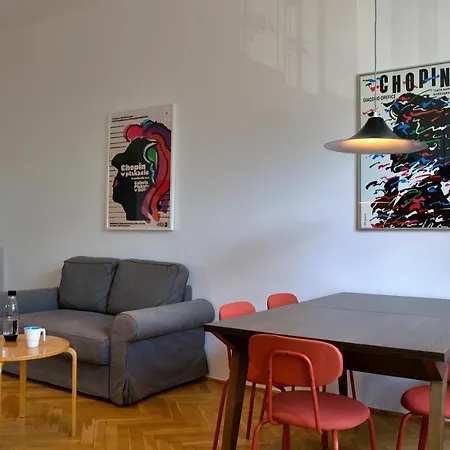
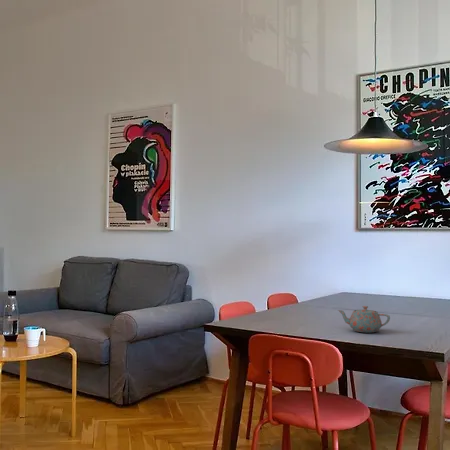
+ teapot (363, 318)
